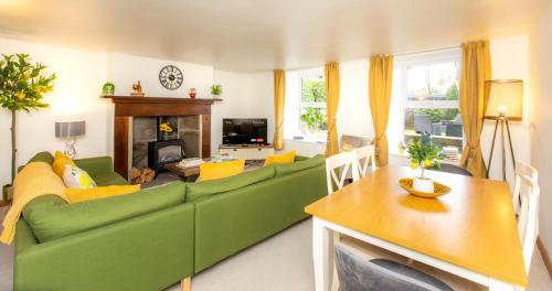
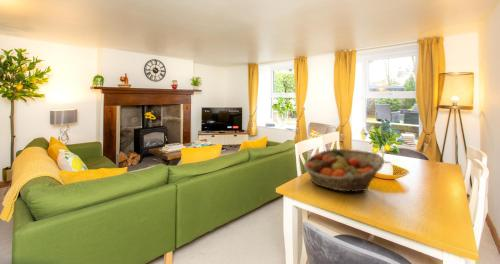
+ fruit basket (340, 168)
